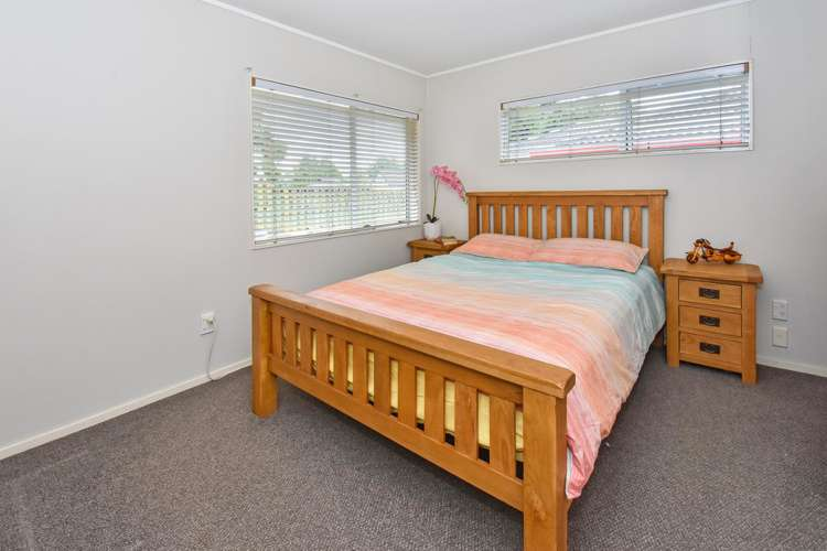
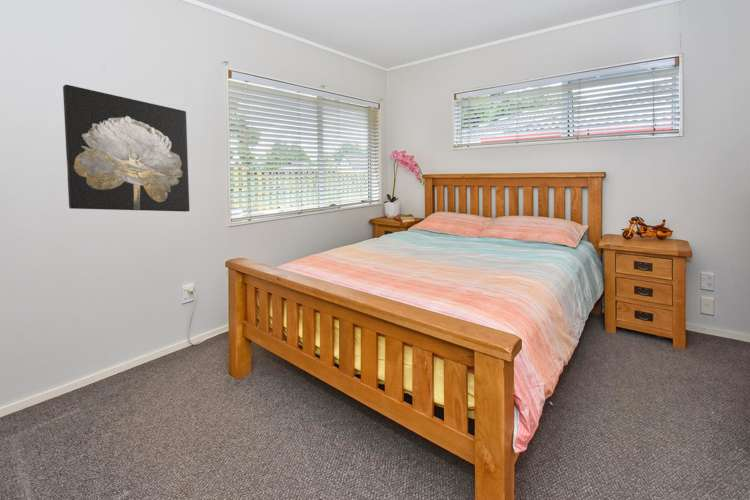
+ wall art (132, 155)
